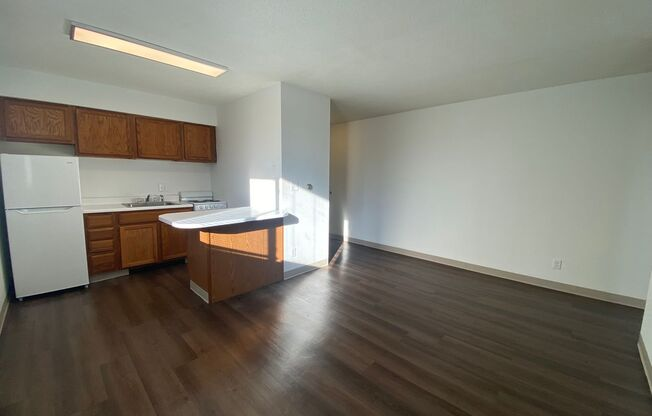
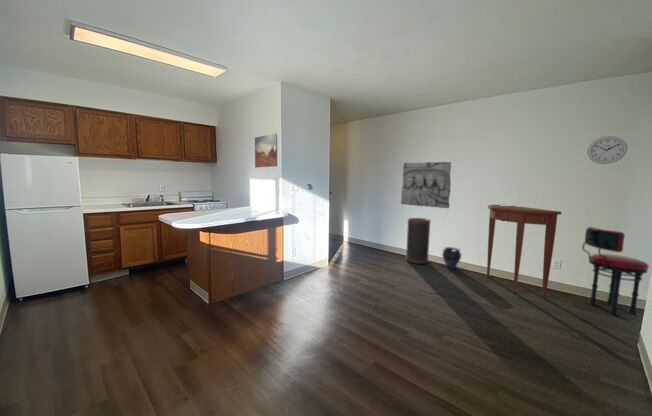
+ relief sculpture (425, 184)
+ stool (612, 269)
+ wall clock (606, 150)
+ console table (516, 246)
+ trash can (417, 240)
+ vase (451, 258)
+ wall art (265, 151)
